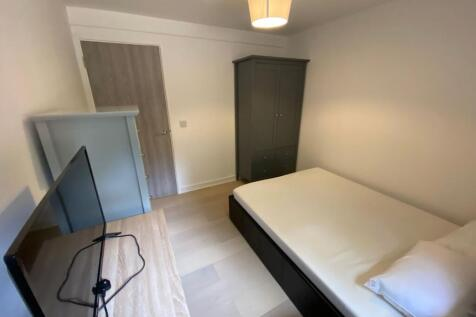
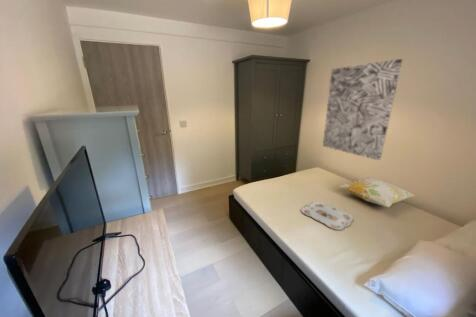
+ decorative pillow (375, 190)
+ serving tray (326, 214)
+ wall art (354, 111)
